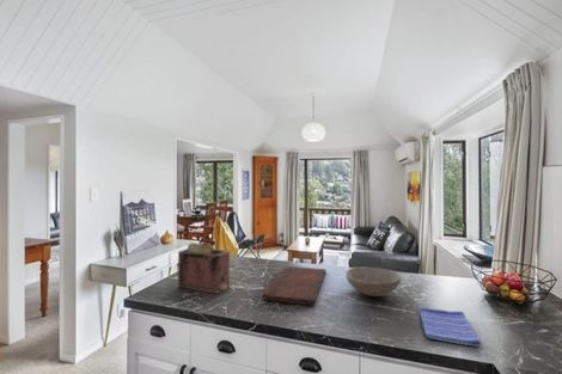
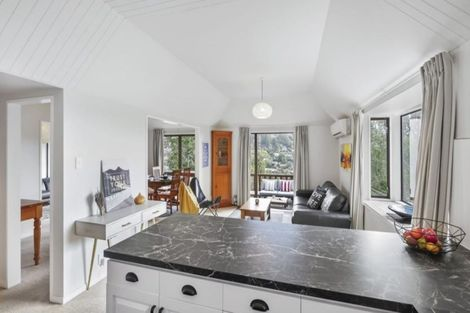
- toaster (206, 264)
- bowl (372, 283)
- cutting board (297, 282)
- dish towel (446, 323)
